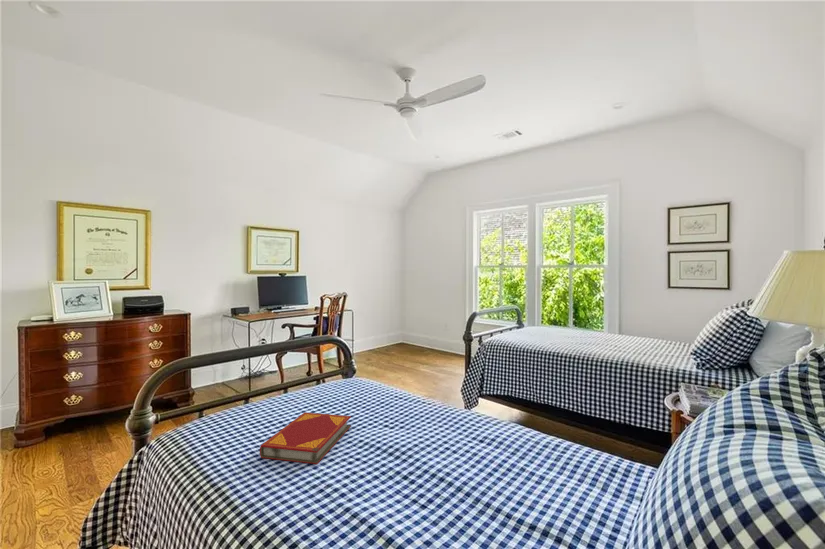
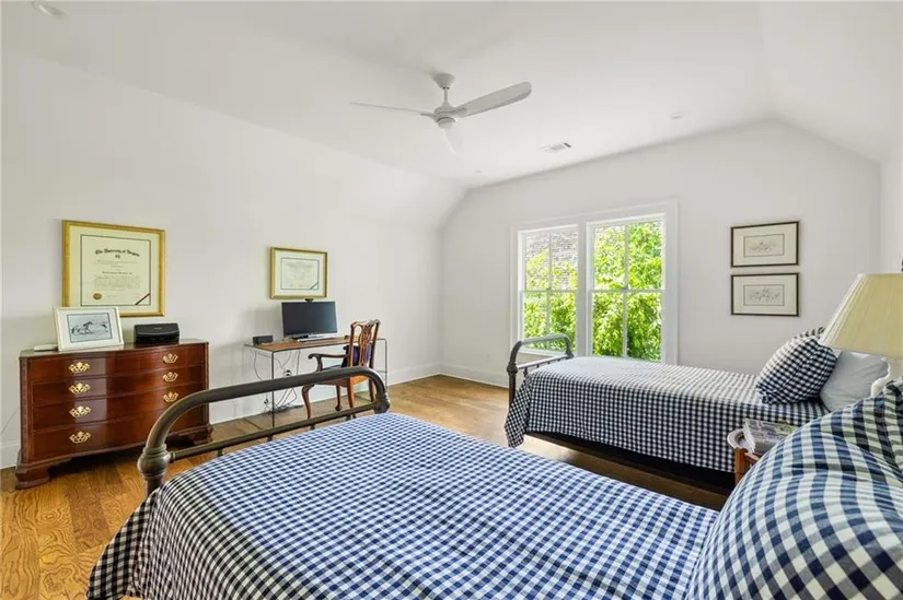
- hardback book (309, 435)
